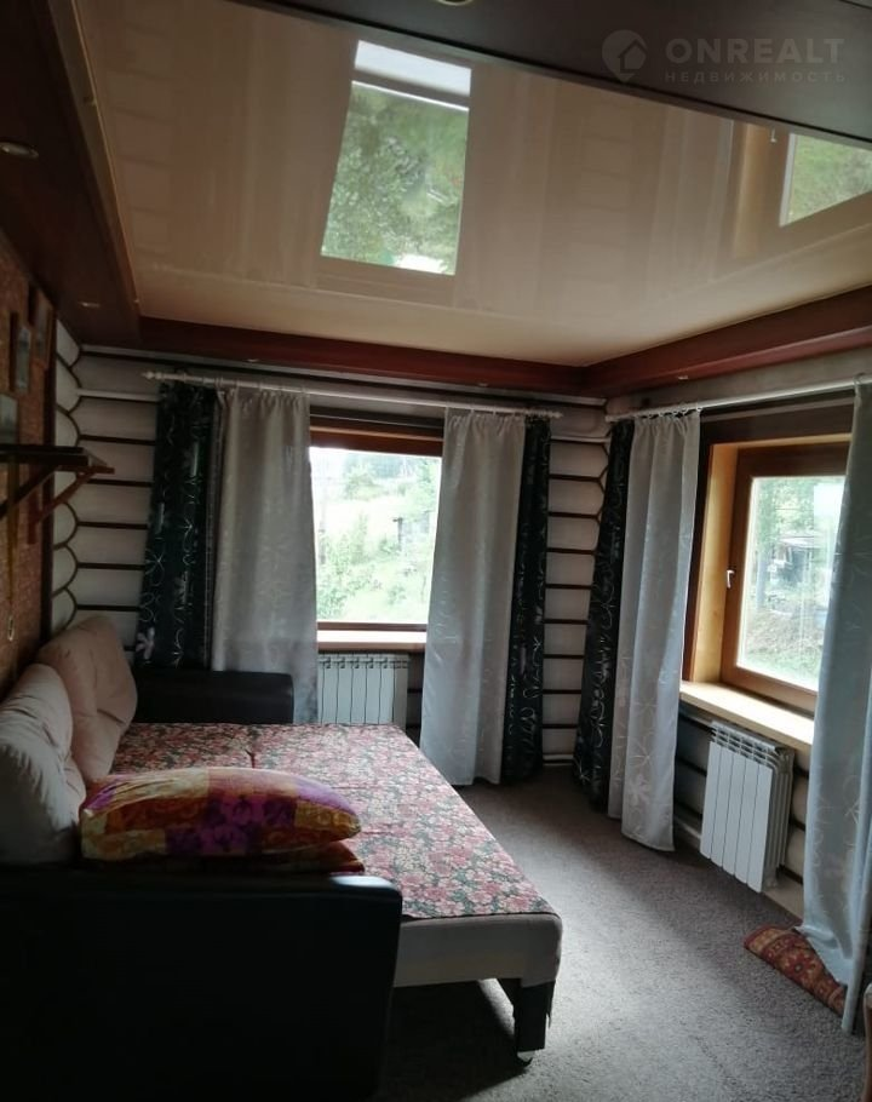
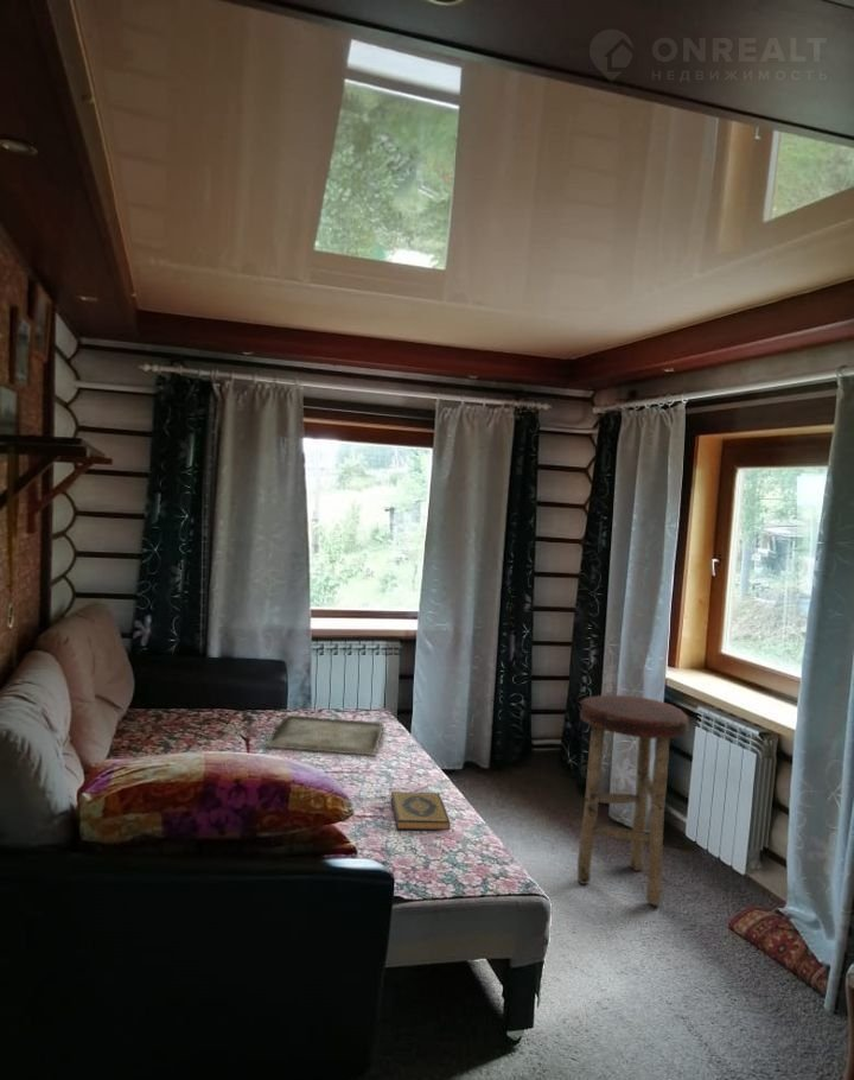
+ stool (626, 795)
+ hardback book (419, 809)
+ serving tray (329, 729)
